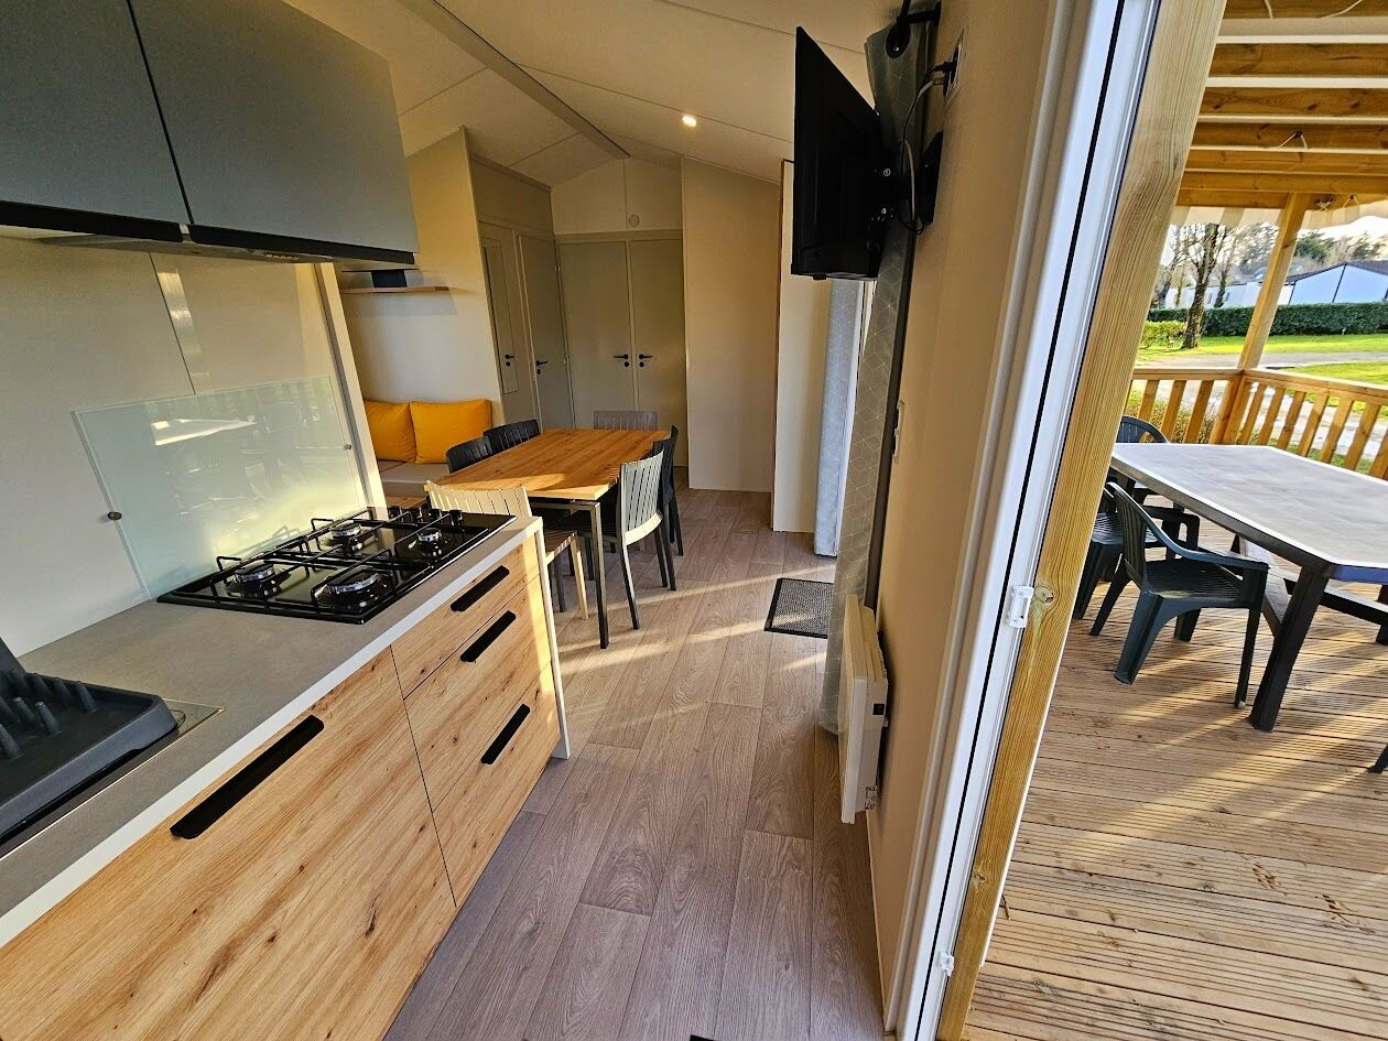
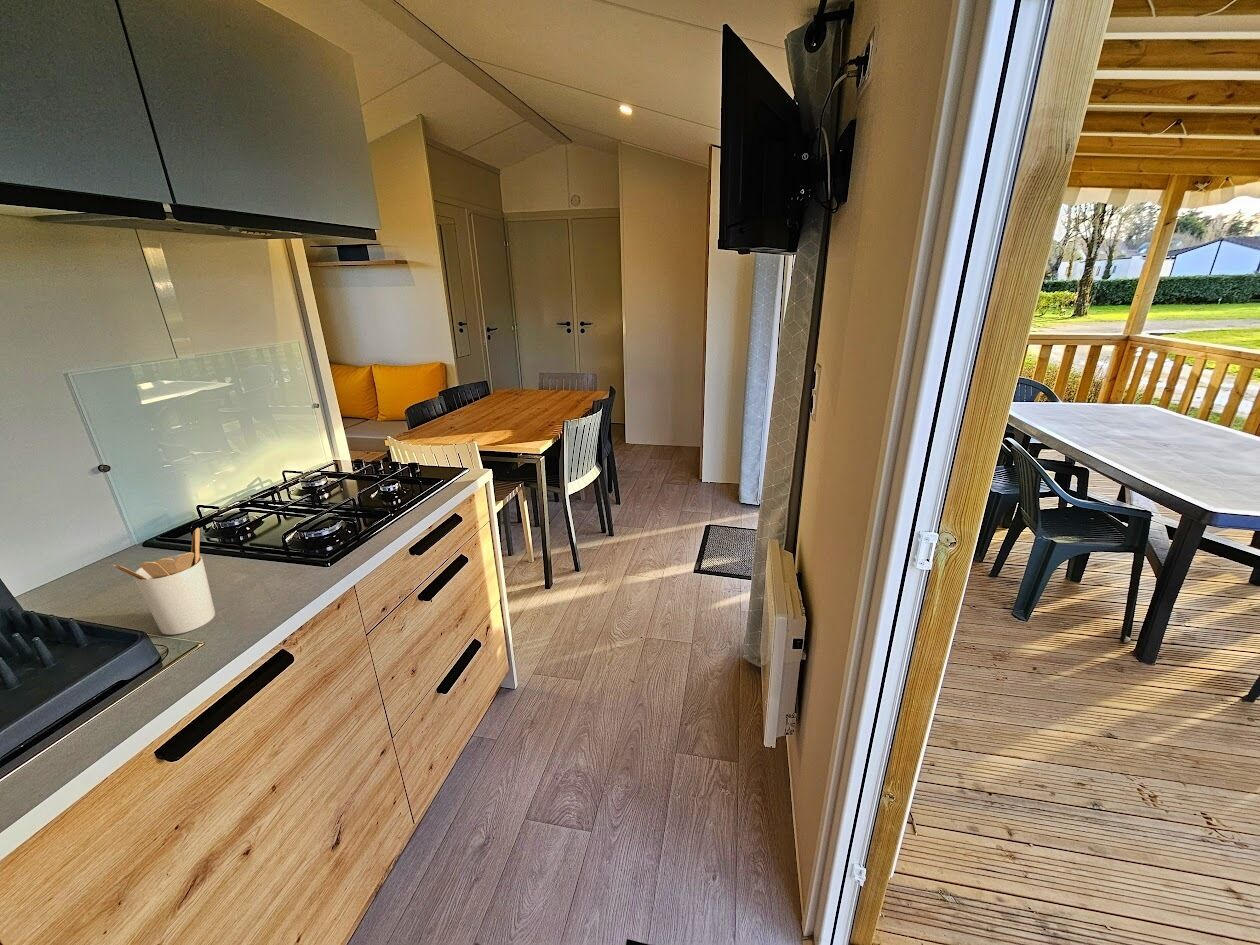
+ utensil holder (176, 585)
